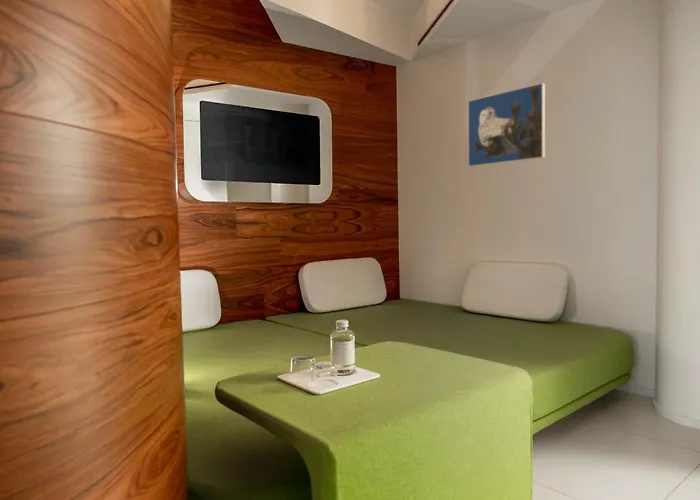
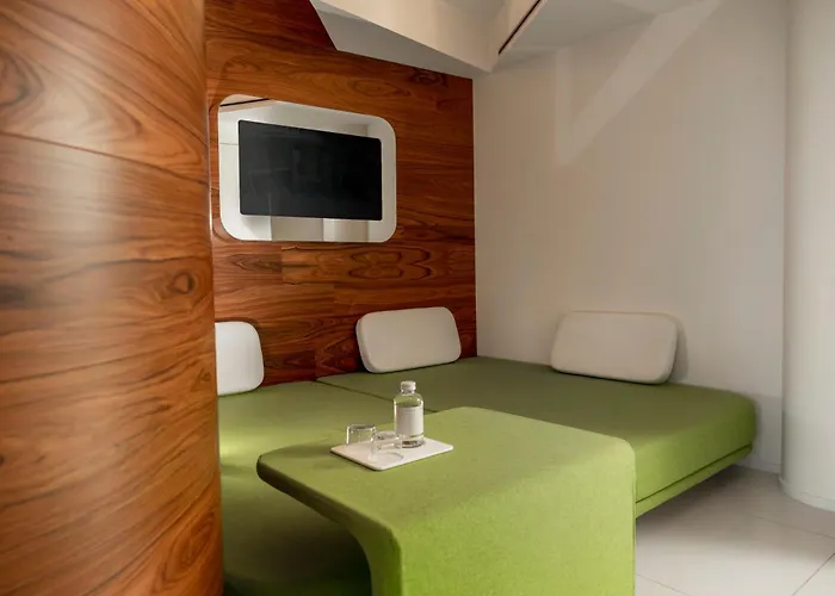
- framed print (504, 127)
